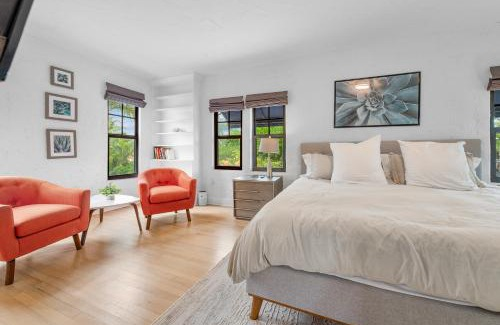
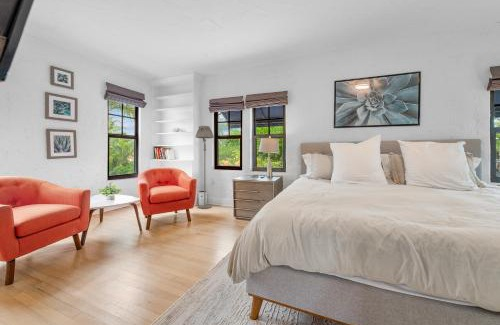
+ floor lamp (204, 166)
